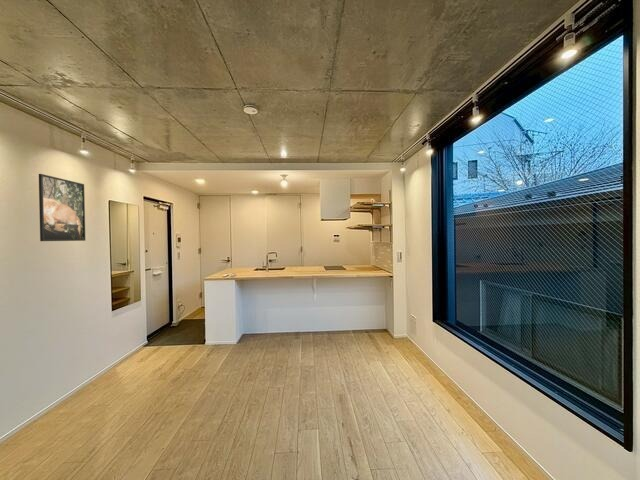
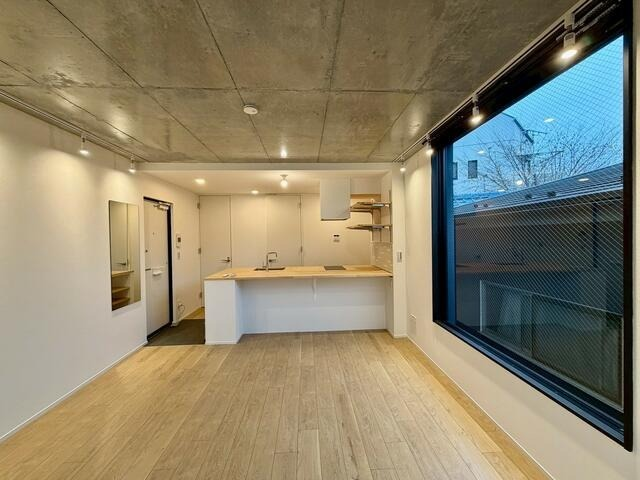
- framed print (64, 210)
